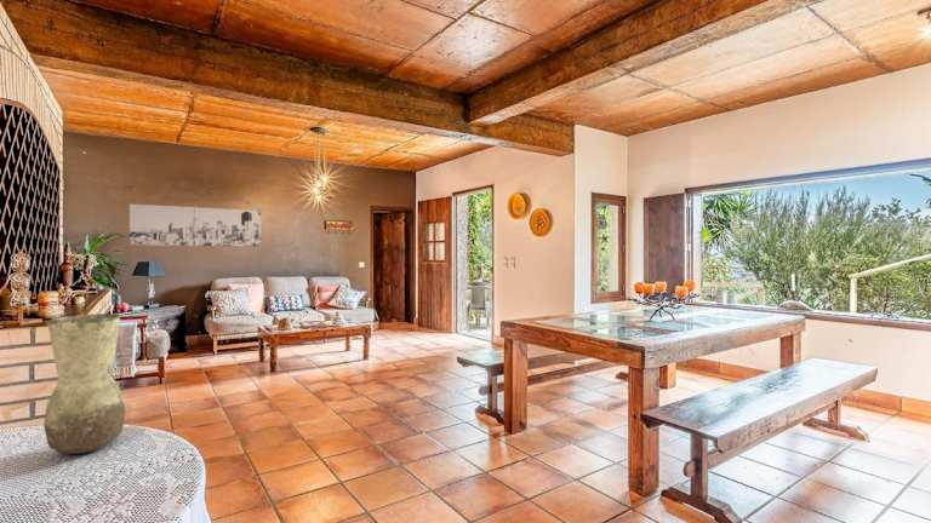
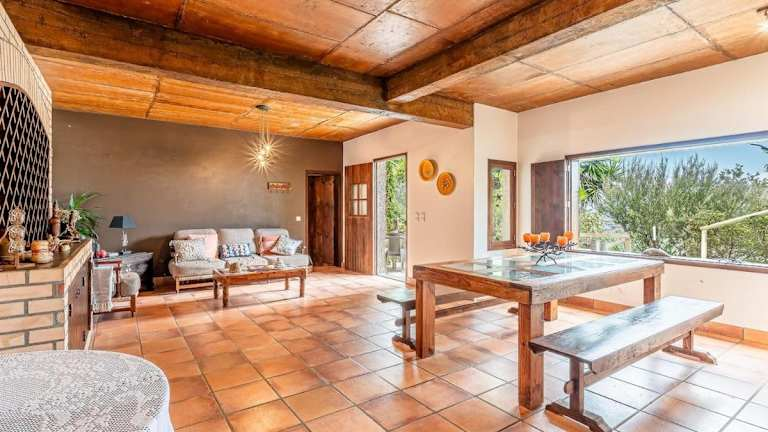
- wall art (199, 226)
- vase (85, 383)
